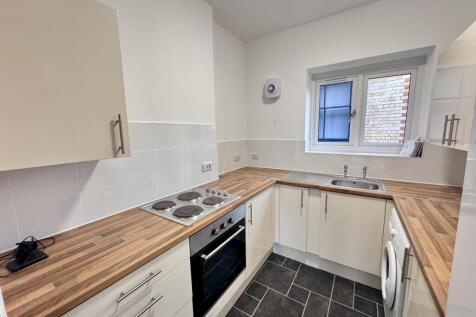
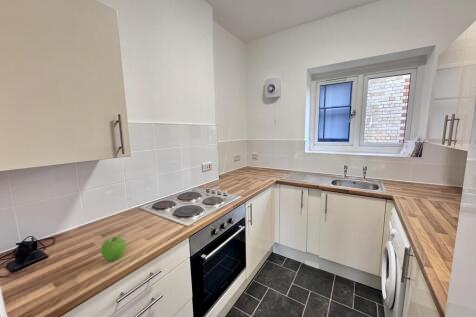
+ fruit (113, 248)
